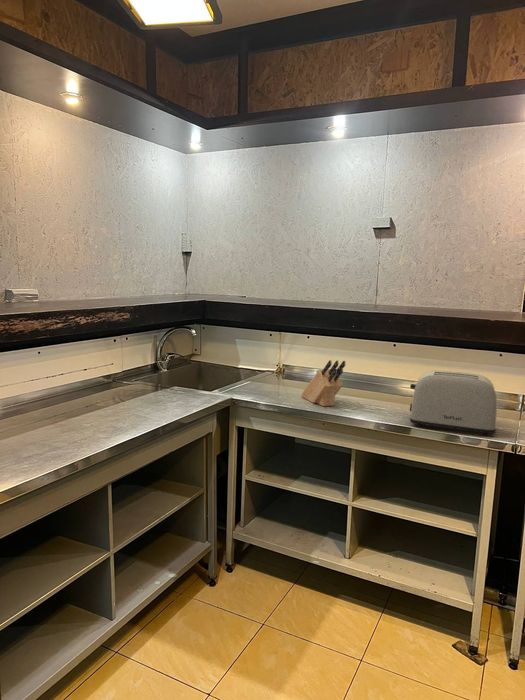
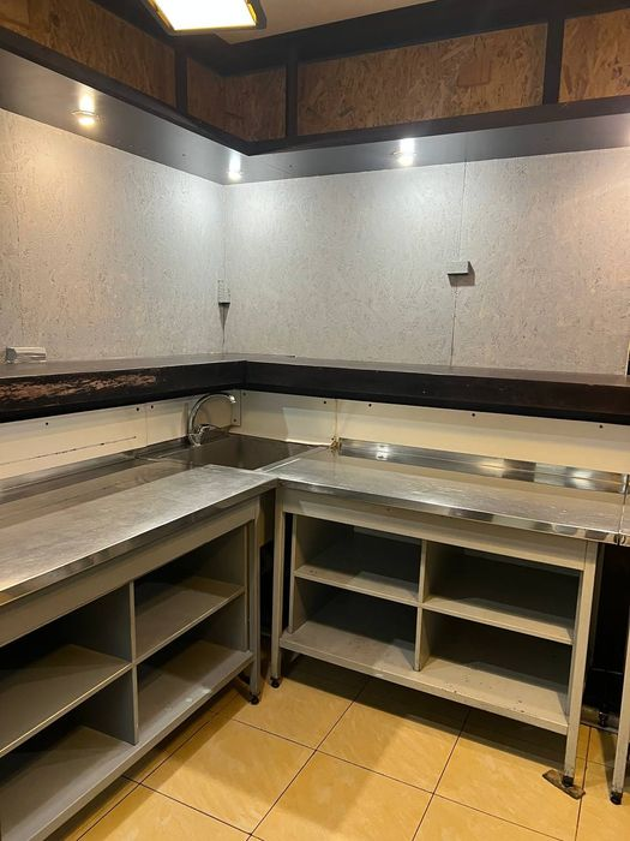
- toaster (451, 400)
- knife block (323, 379)
